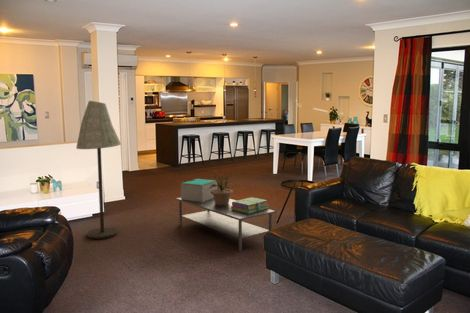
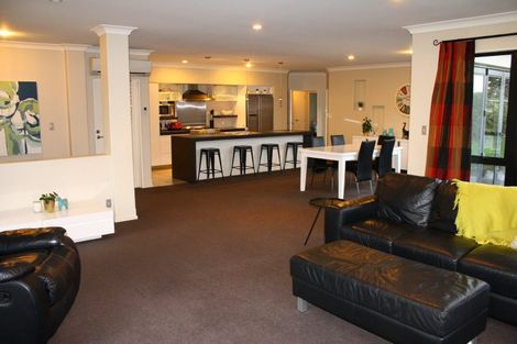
- floor lamp (99, 168)
- coffee table (222, 218)
- decorative box (199, 189)
- stack of books (249, 204)
- potted plant (221, 186)
